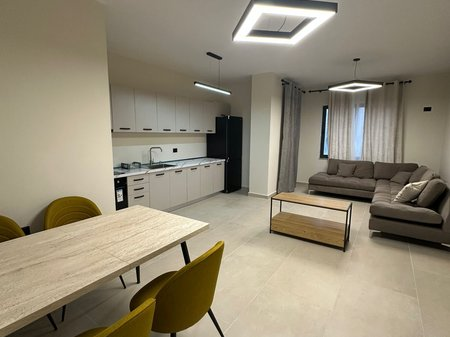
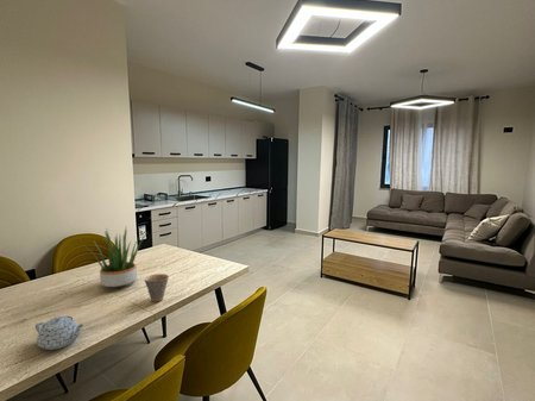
+ potted plant (118, 256)
+ teapot (59, 330)
+ cup (157, 288)
